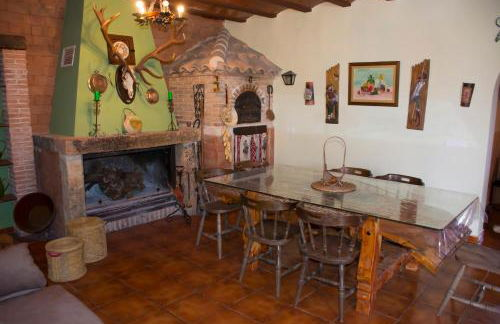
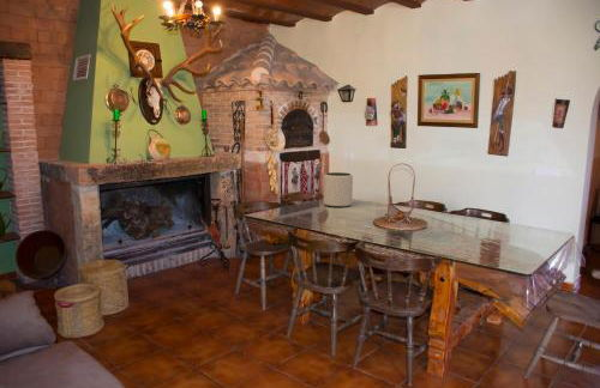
+ plant pot (337, 189)
